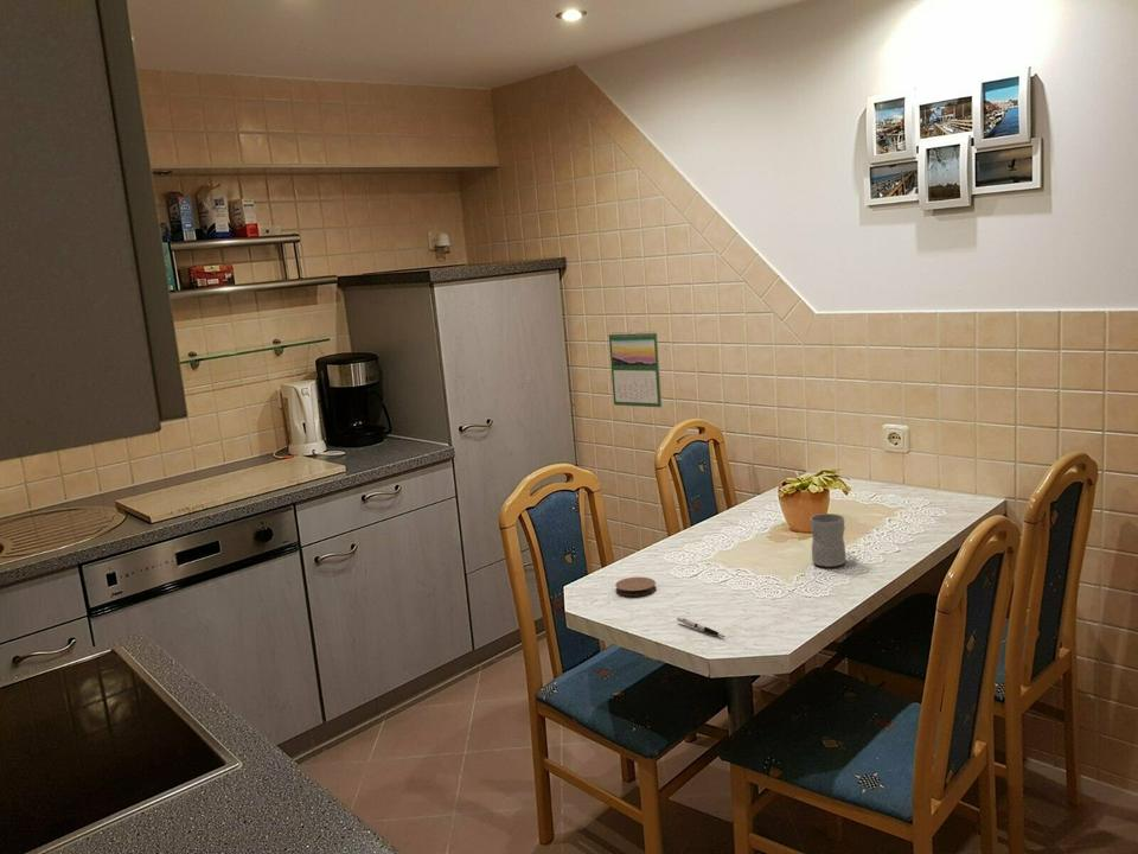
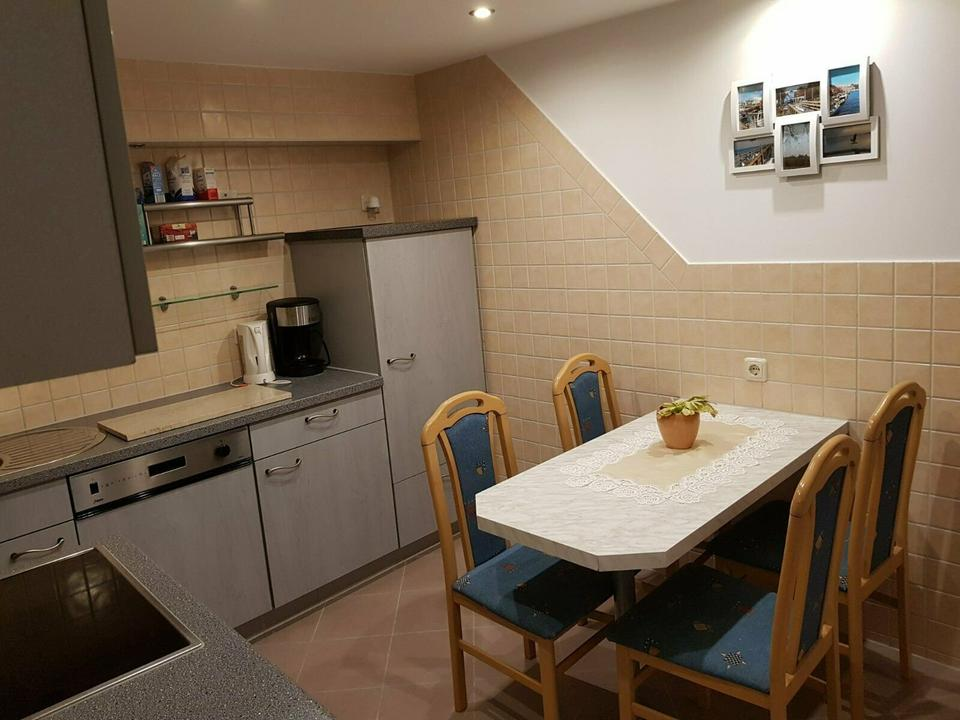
- mug (830, 537)
- coaster (635, 586)
- pen (701, 626)
- calendar (634, 368)
